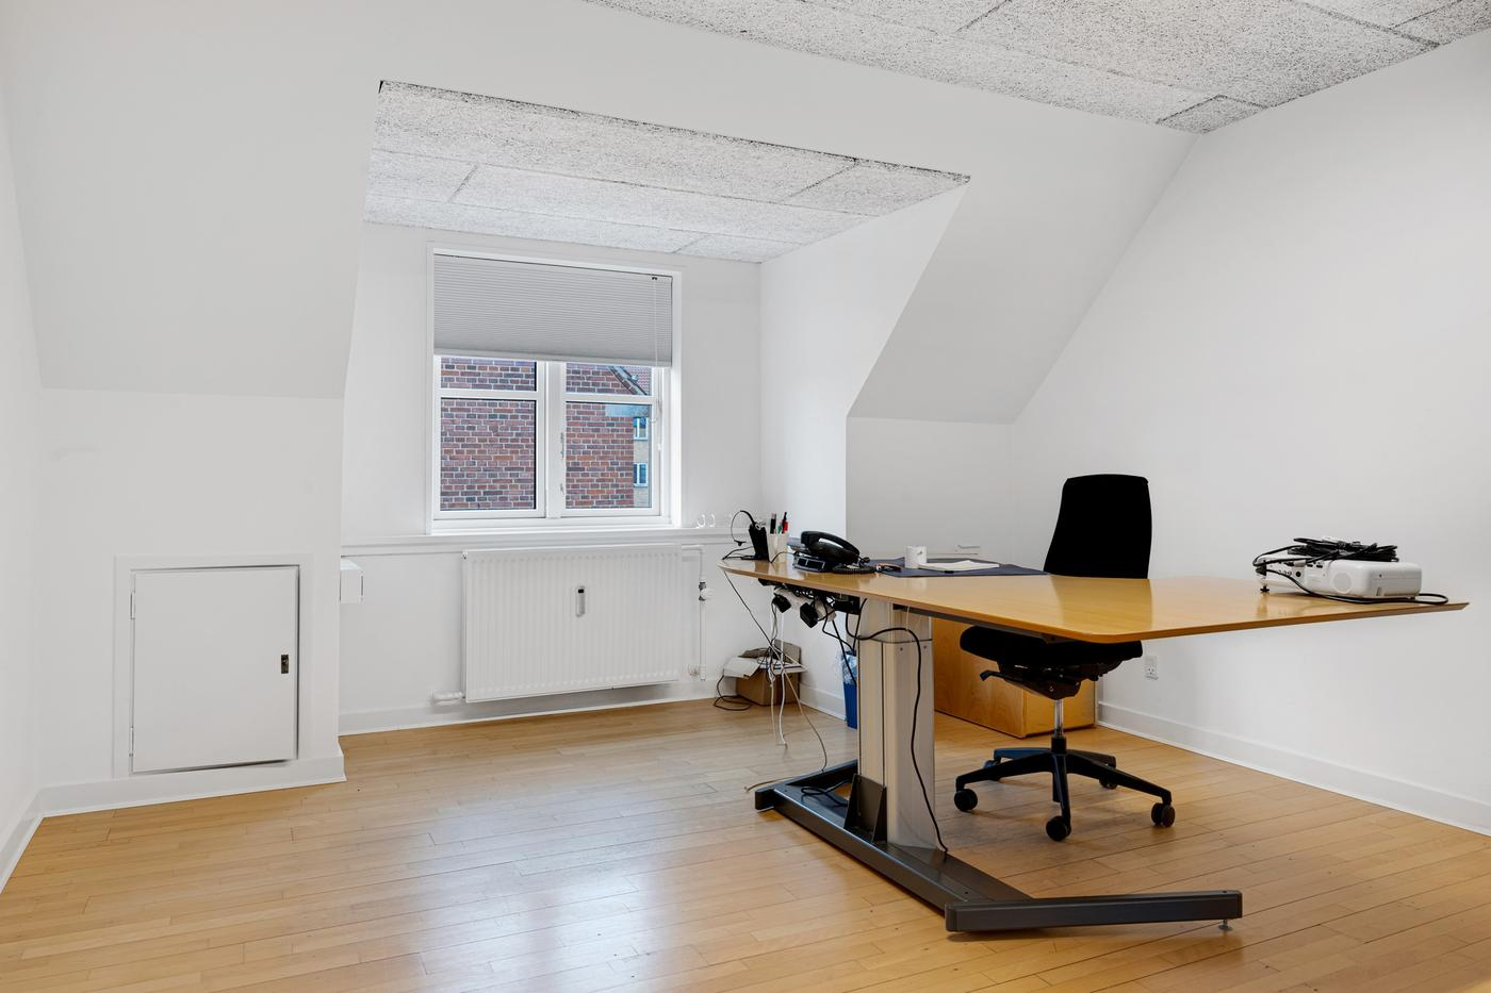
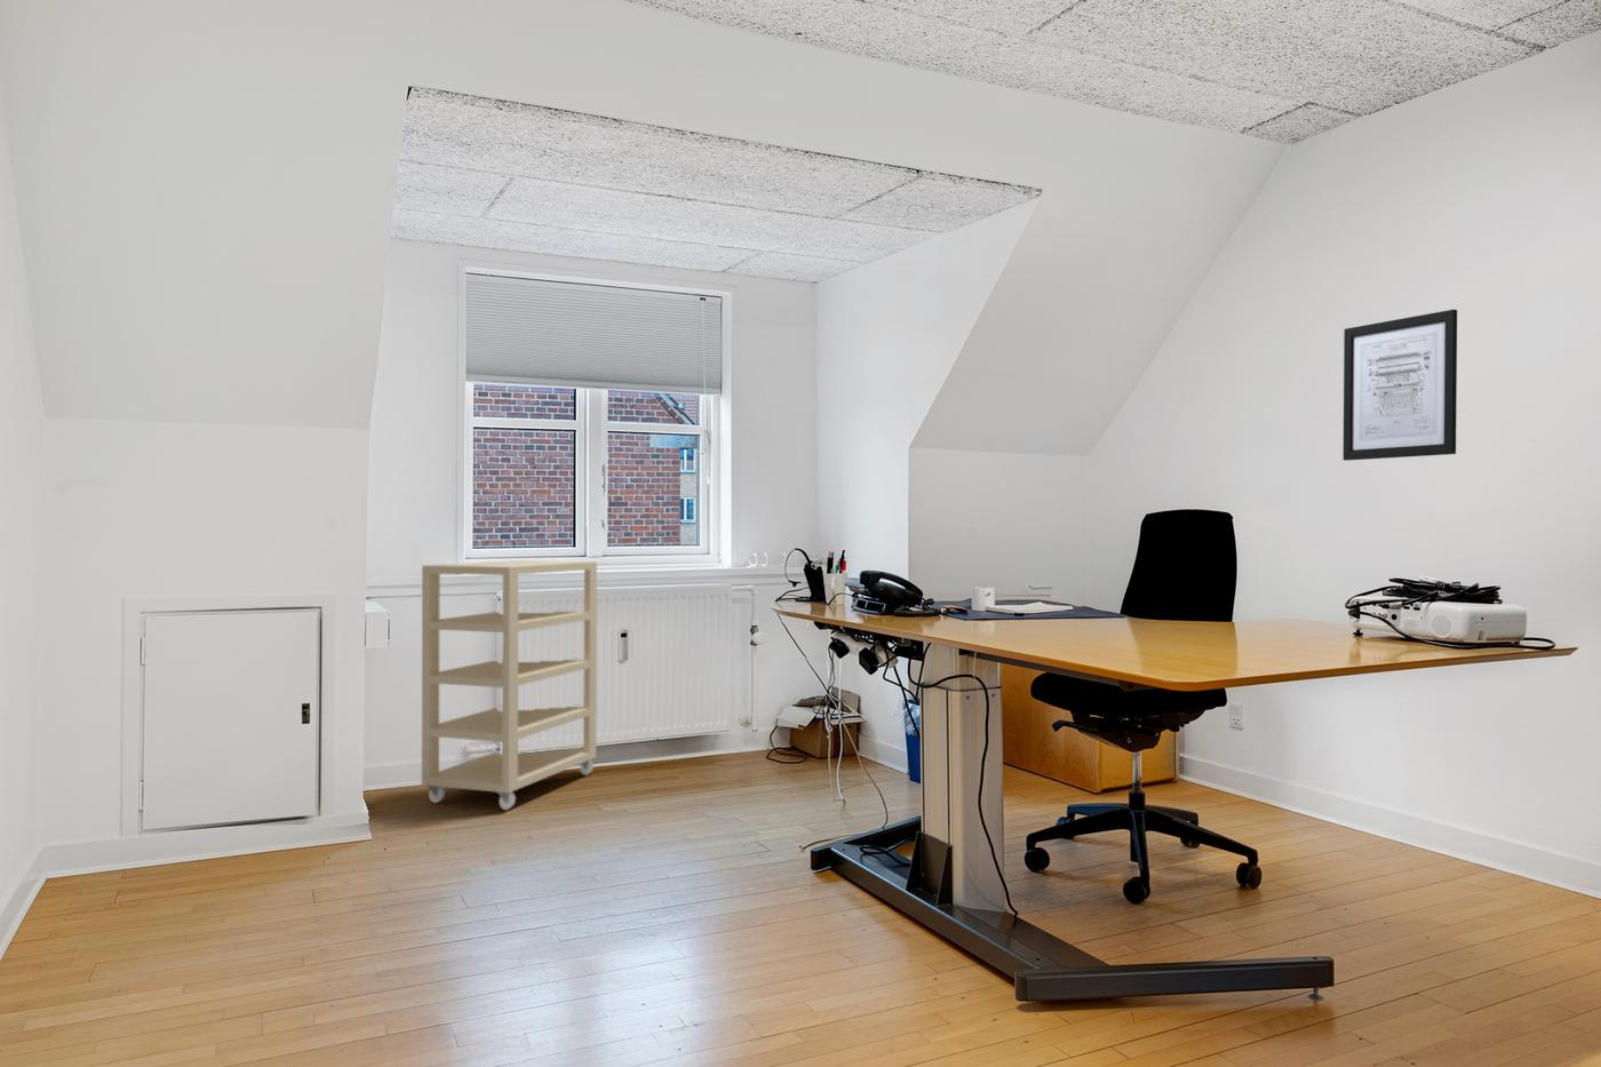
+ shelving unit (513, 675)
+ wall art (1397, 388)
